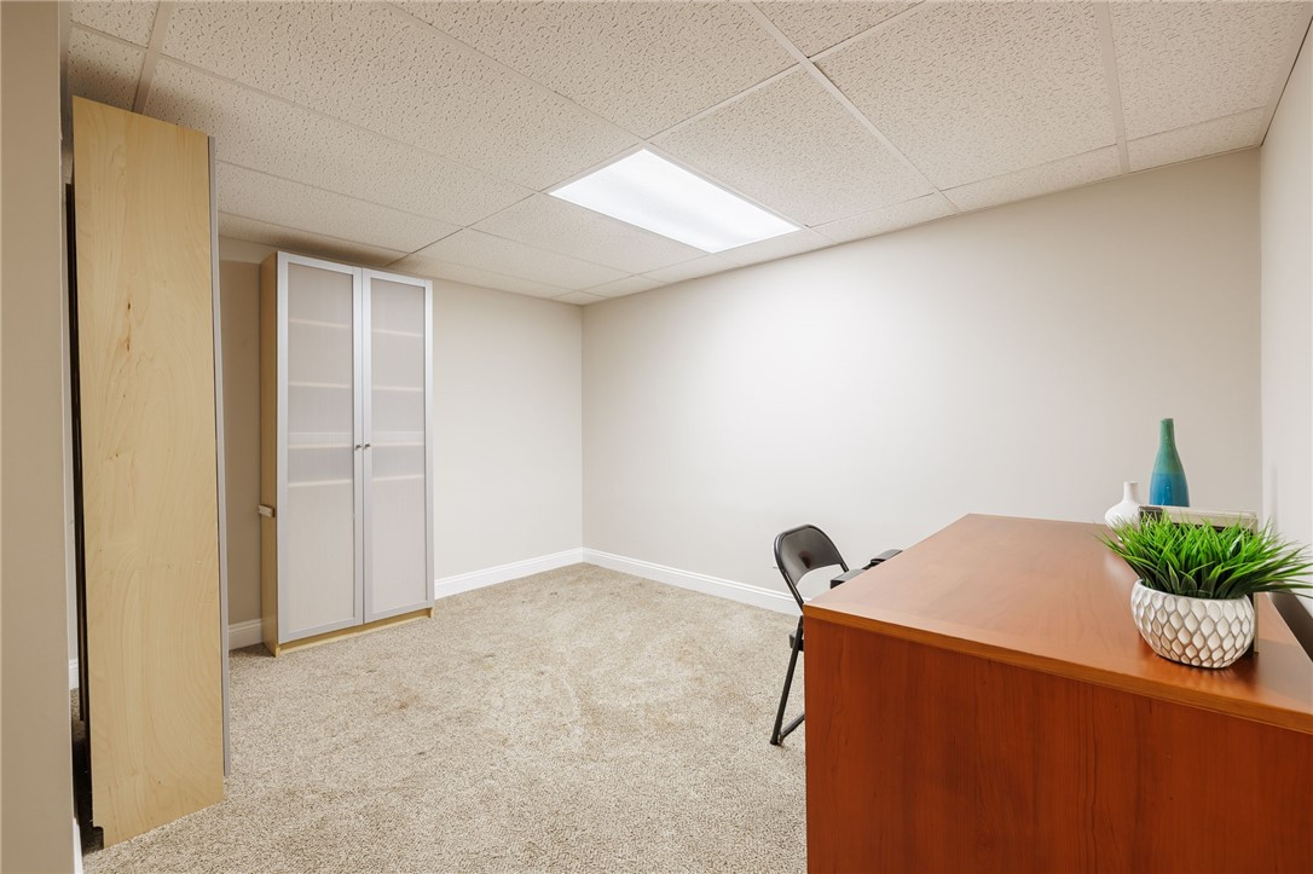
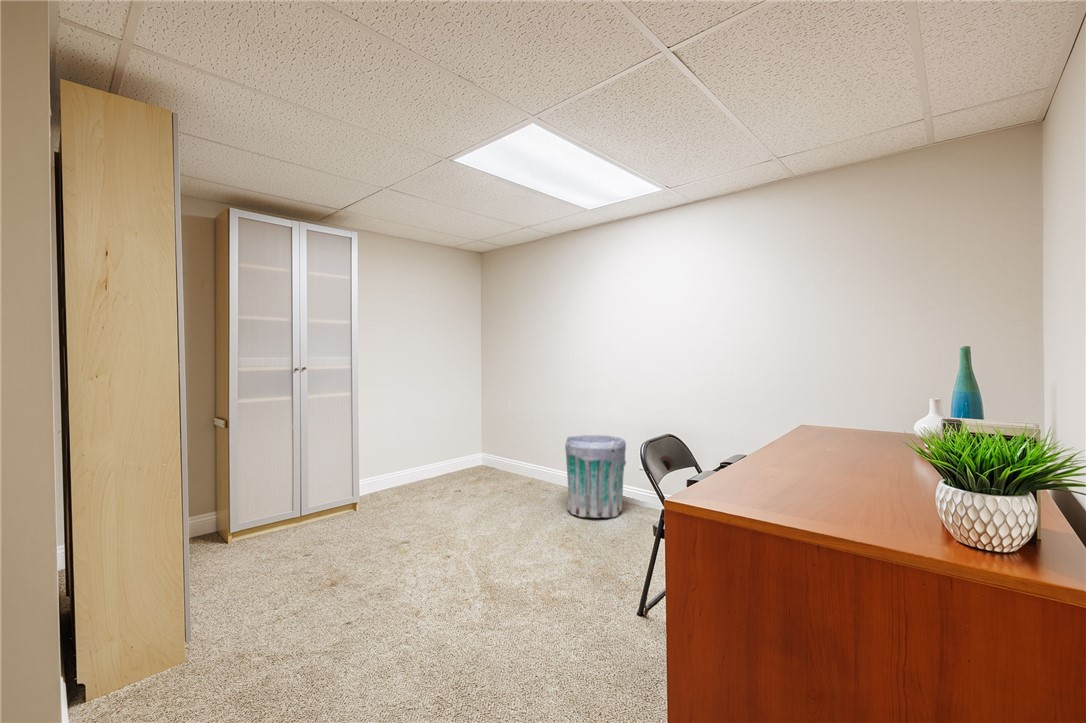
+ trash can (595, 473)
